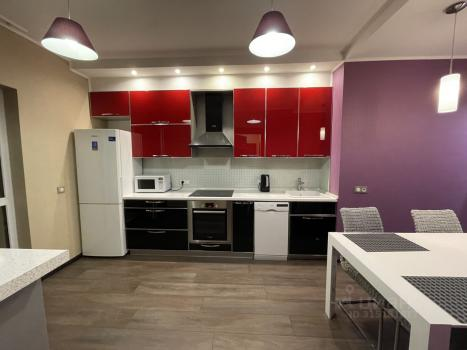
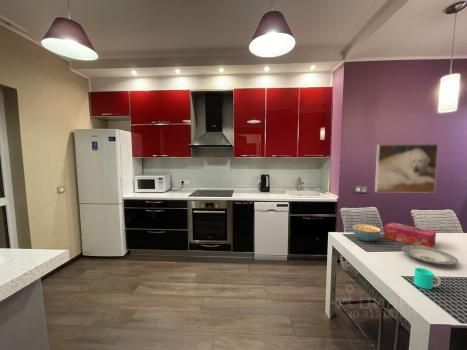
+ tissue box (408, 234)
+ plate (427, 256)
+ cup (427, 279)
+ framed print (405, 168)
+ cereal bowl (365, 233)
